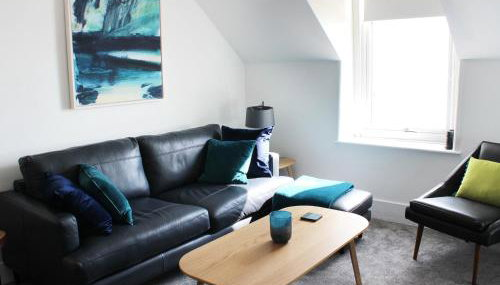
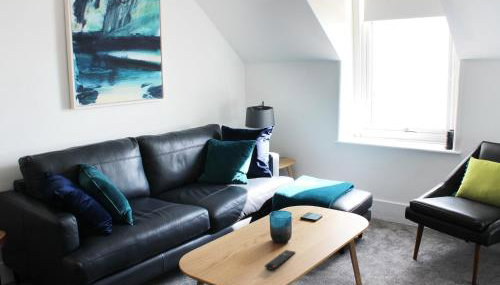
+ remote control (280, 259)
